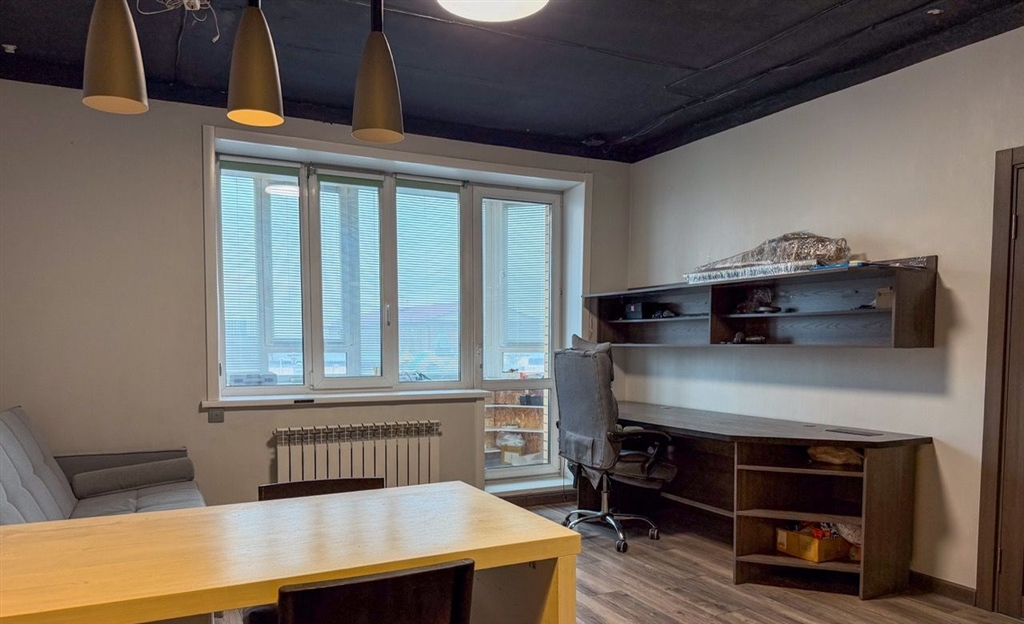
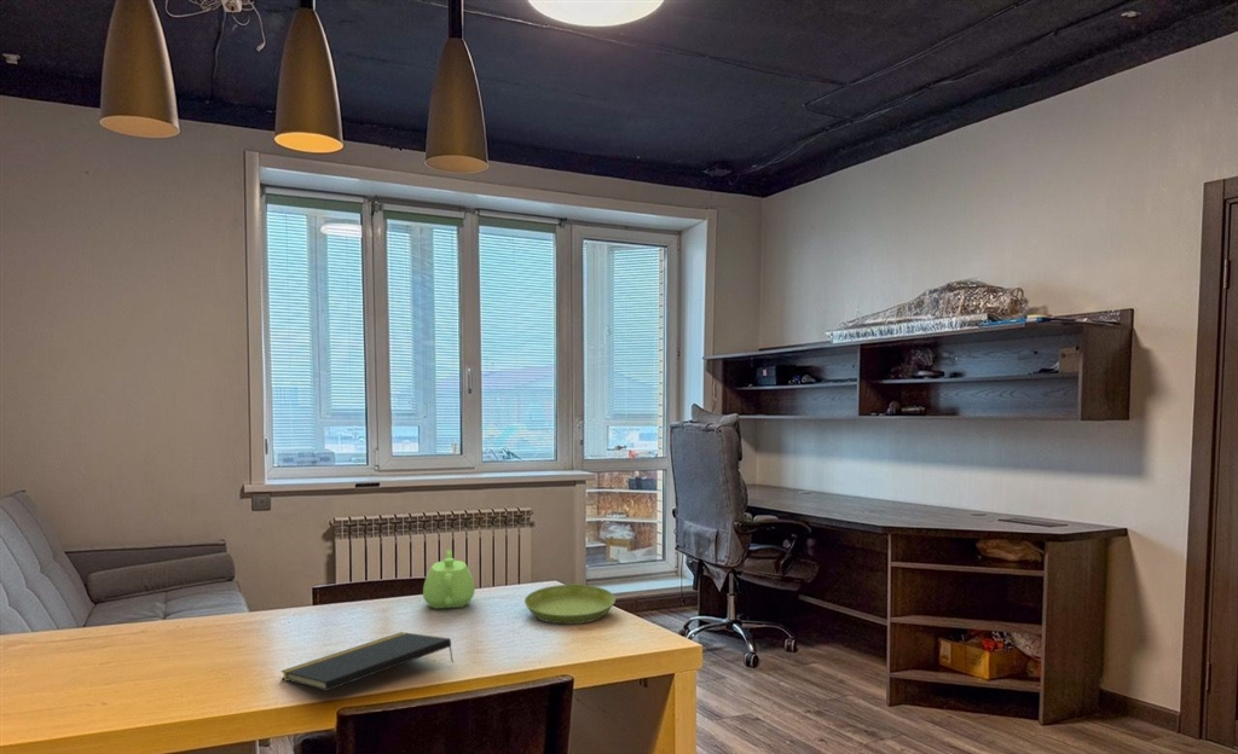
+ notepad (368, 657)
+ saucer (569, 605)
+ teapot (449, 580)
